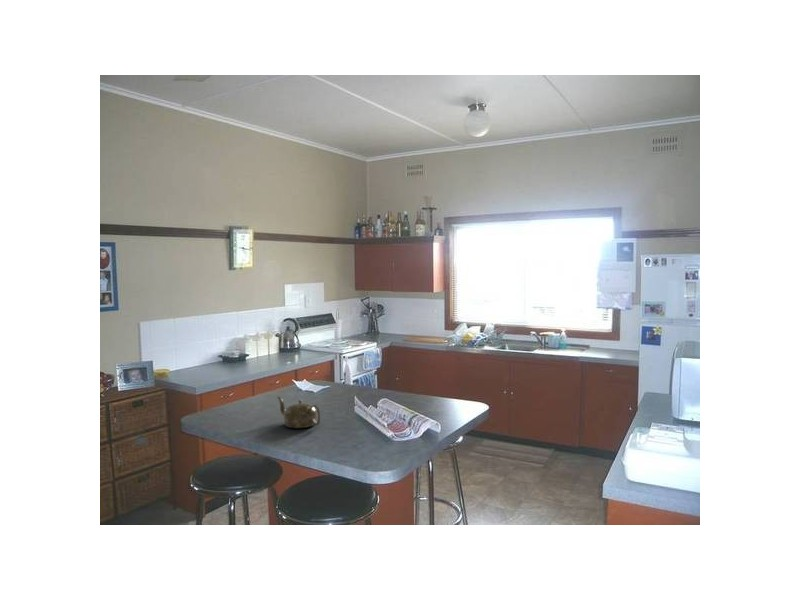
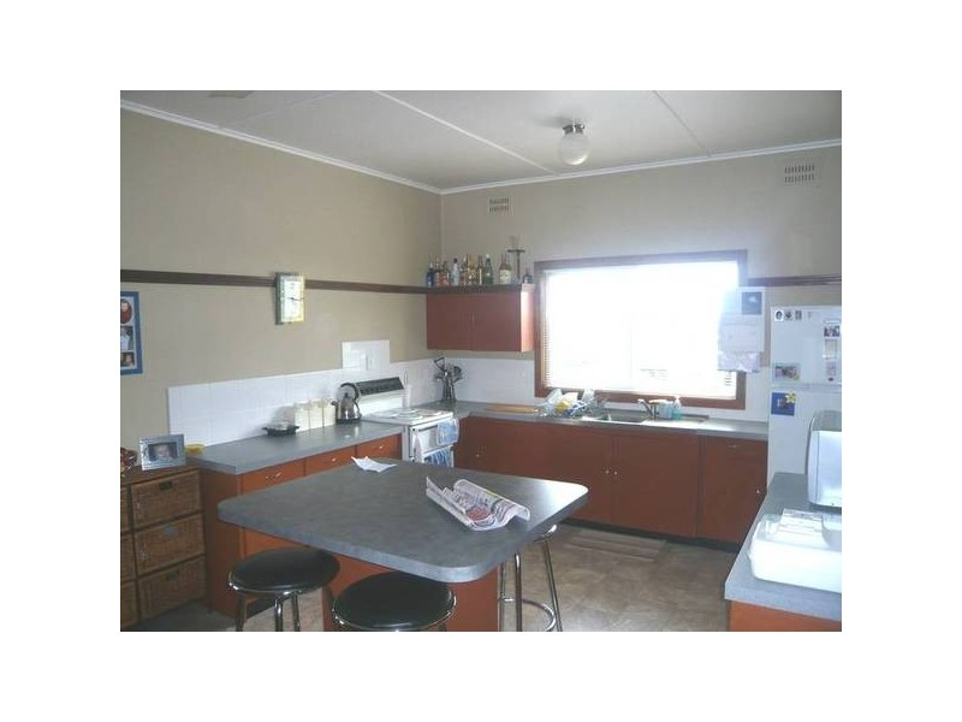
- teapot (298, 411)
